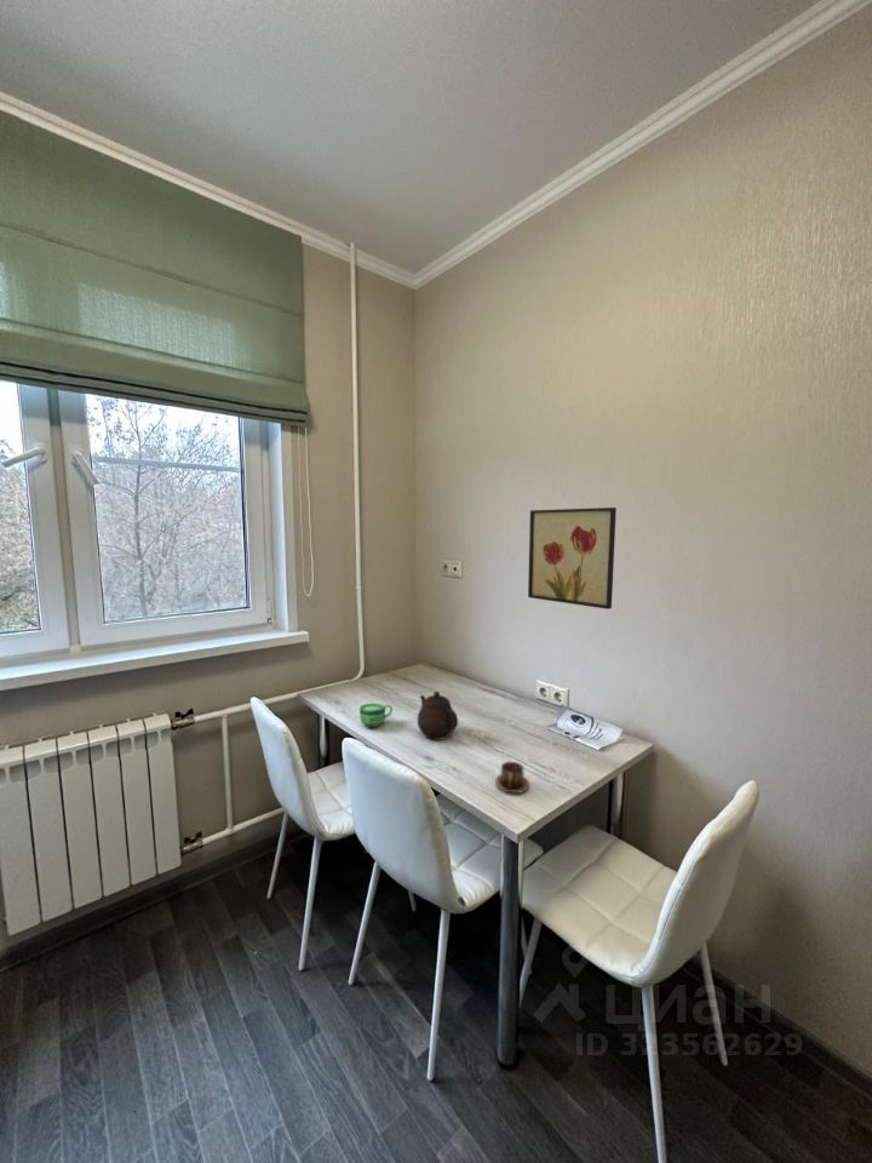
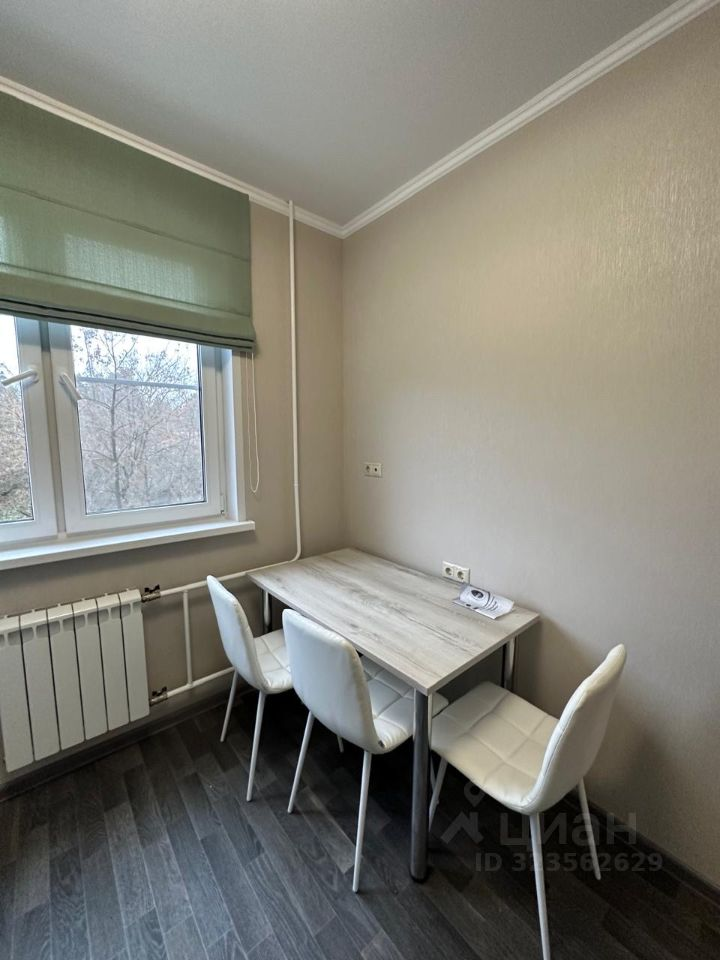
- cup (375, 714)
- cup (511, 777)
- teapot (437, 714)
- wall art (569, 556)
